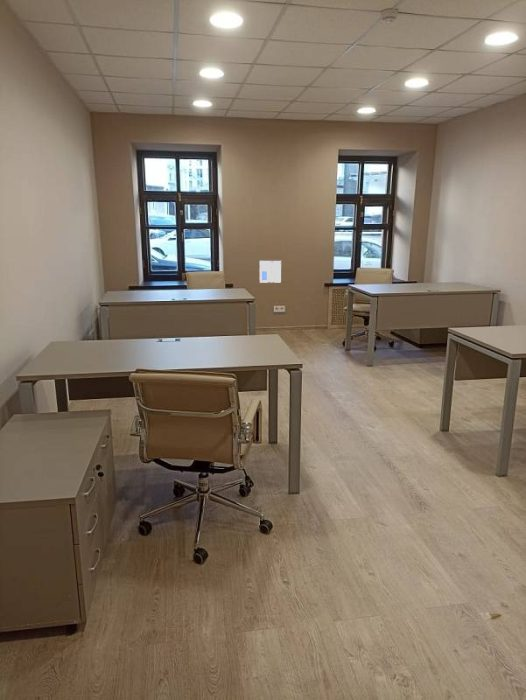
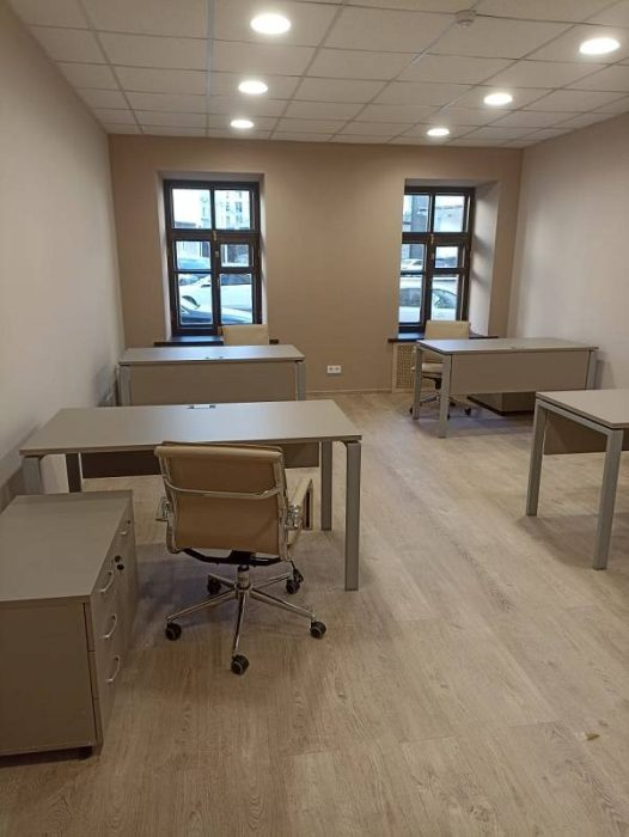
- wall art (270, 271)
